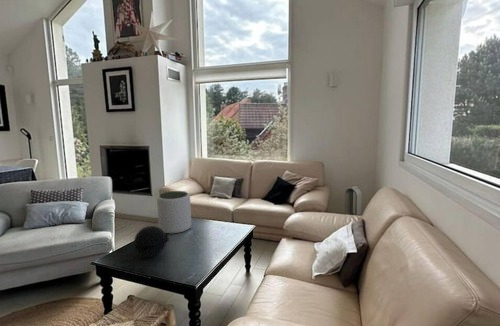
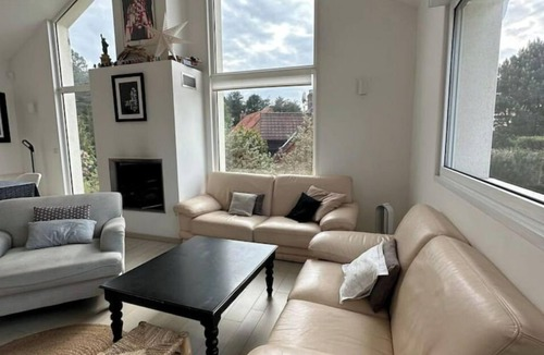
- decorative orb (151, 241)
- plant pot (174, 211)
